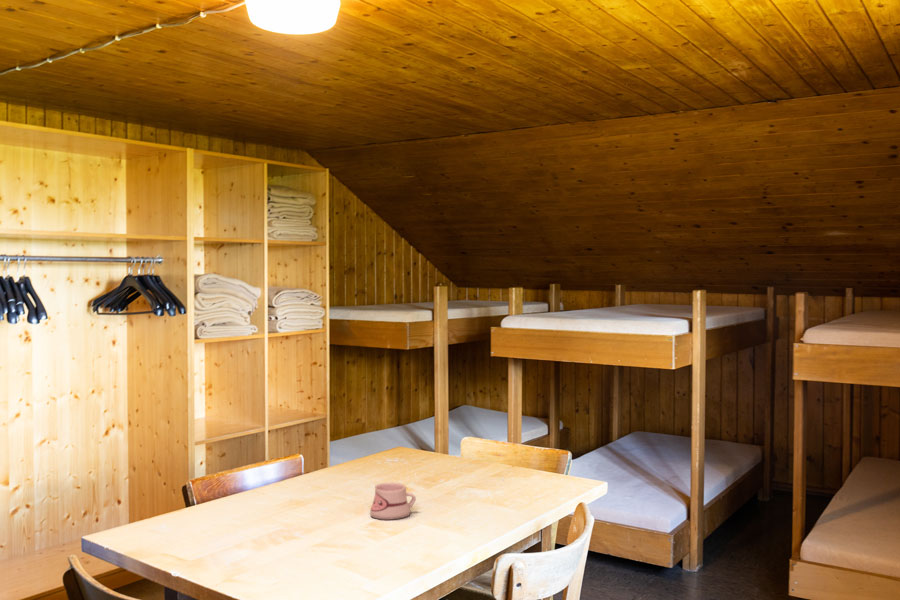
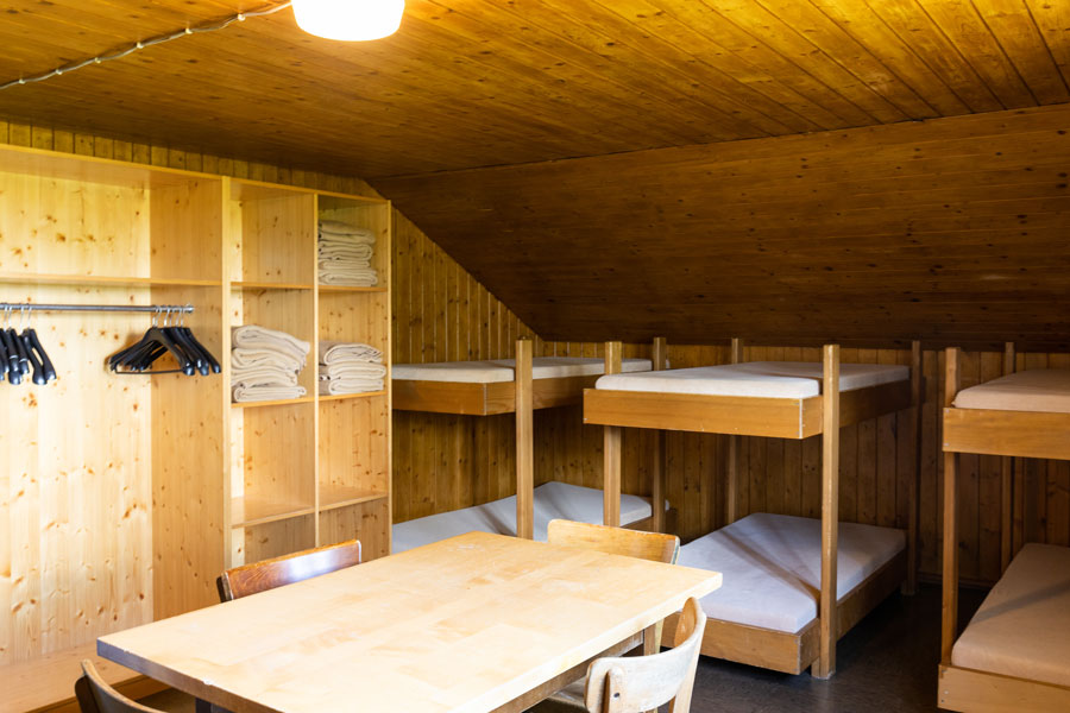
- mug (393, 500)
